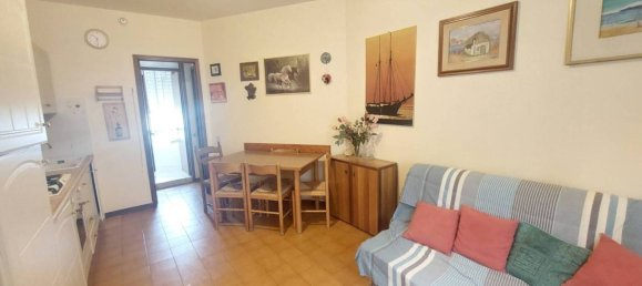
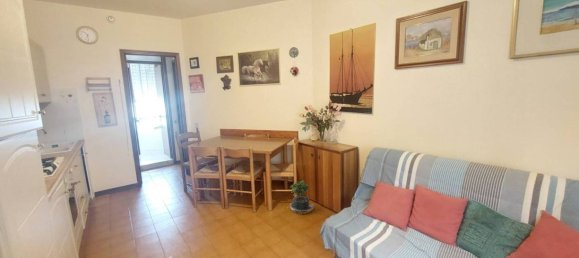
+ potted plant (299, 194)
